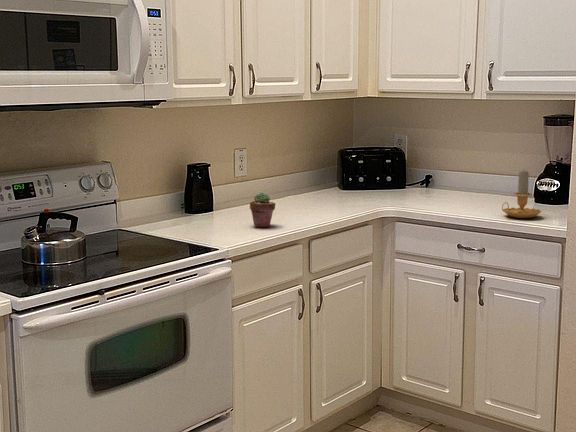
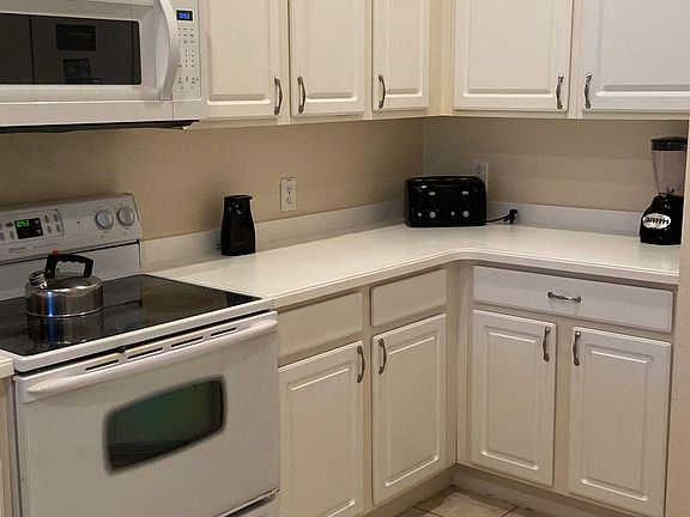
- candle (519, 192)
- potted succulent (262, 209)
